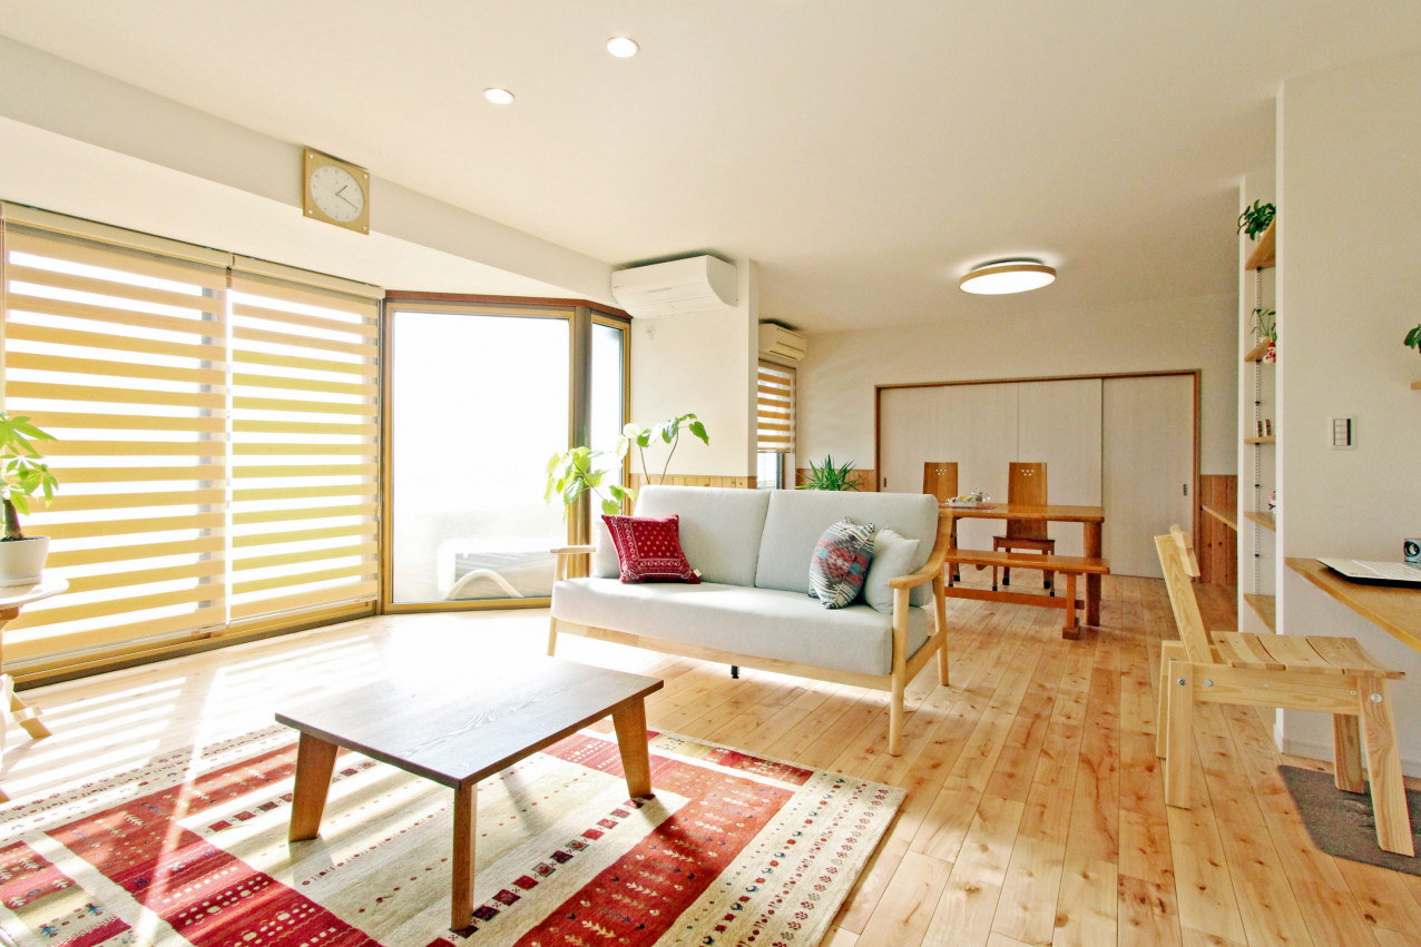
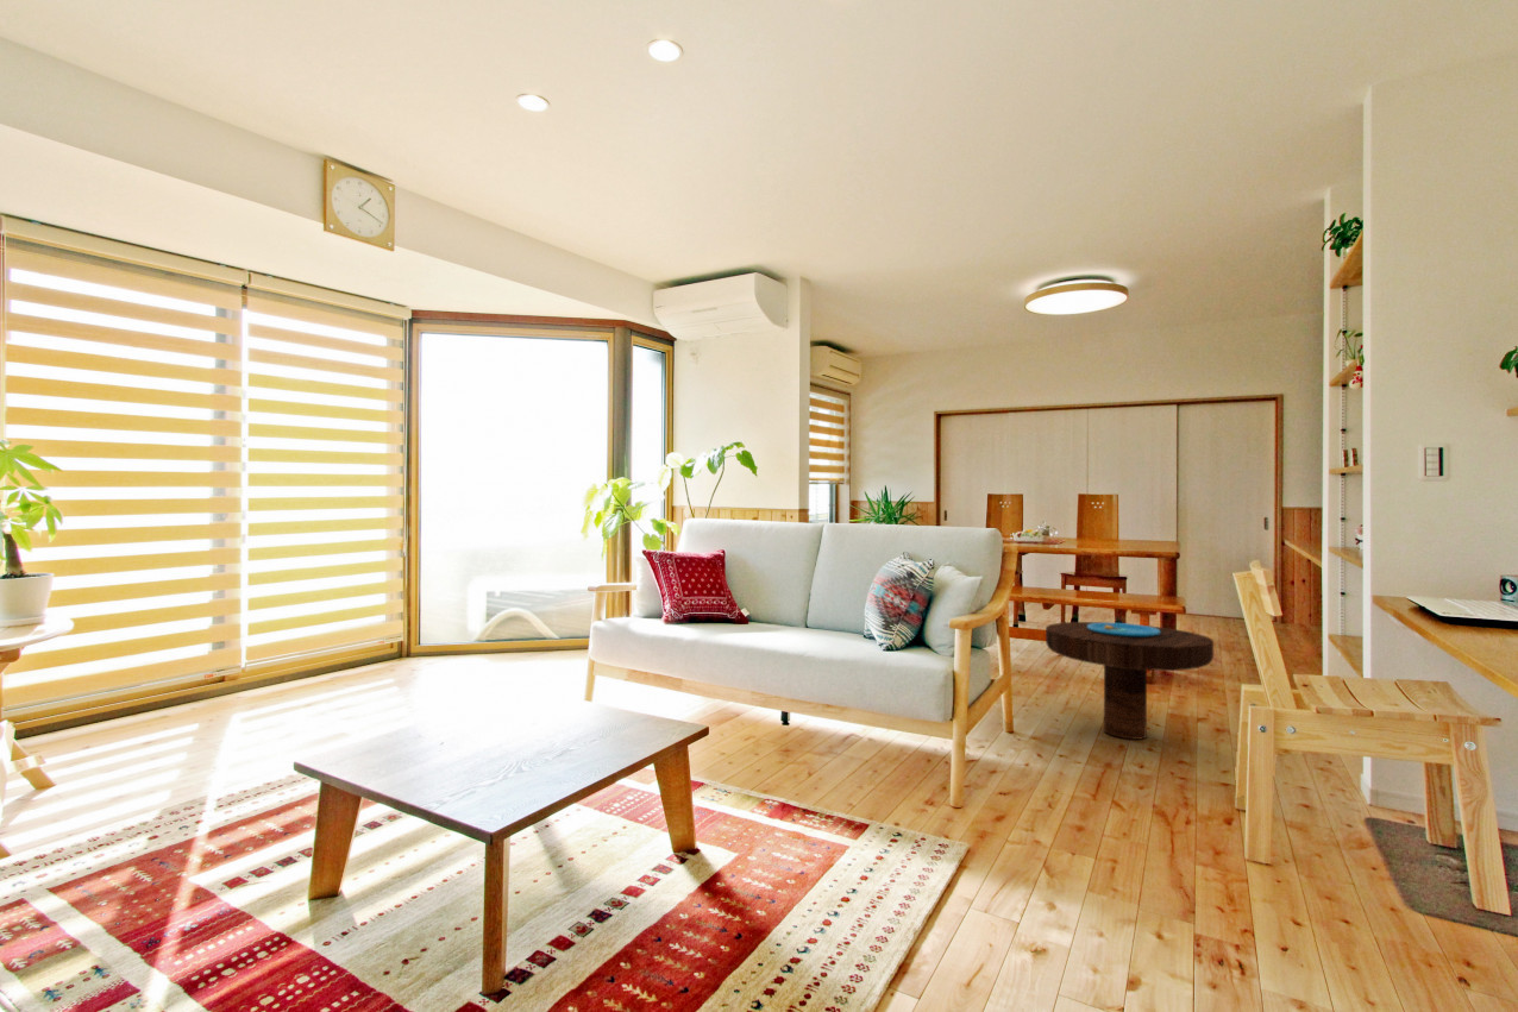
+ side table (1124, 680)
